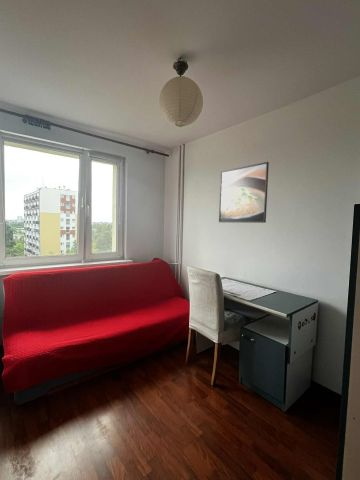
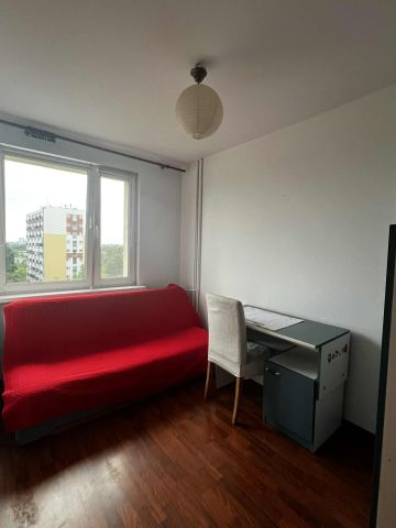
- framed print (241, 195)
